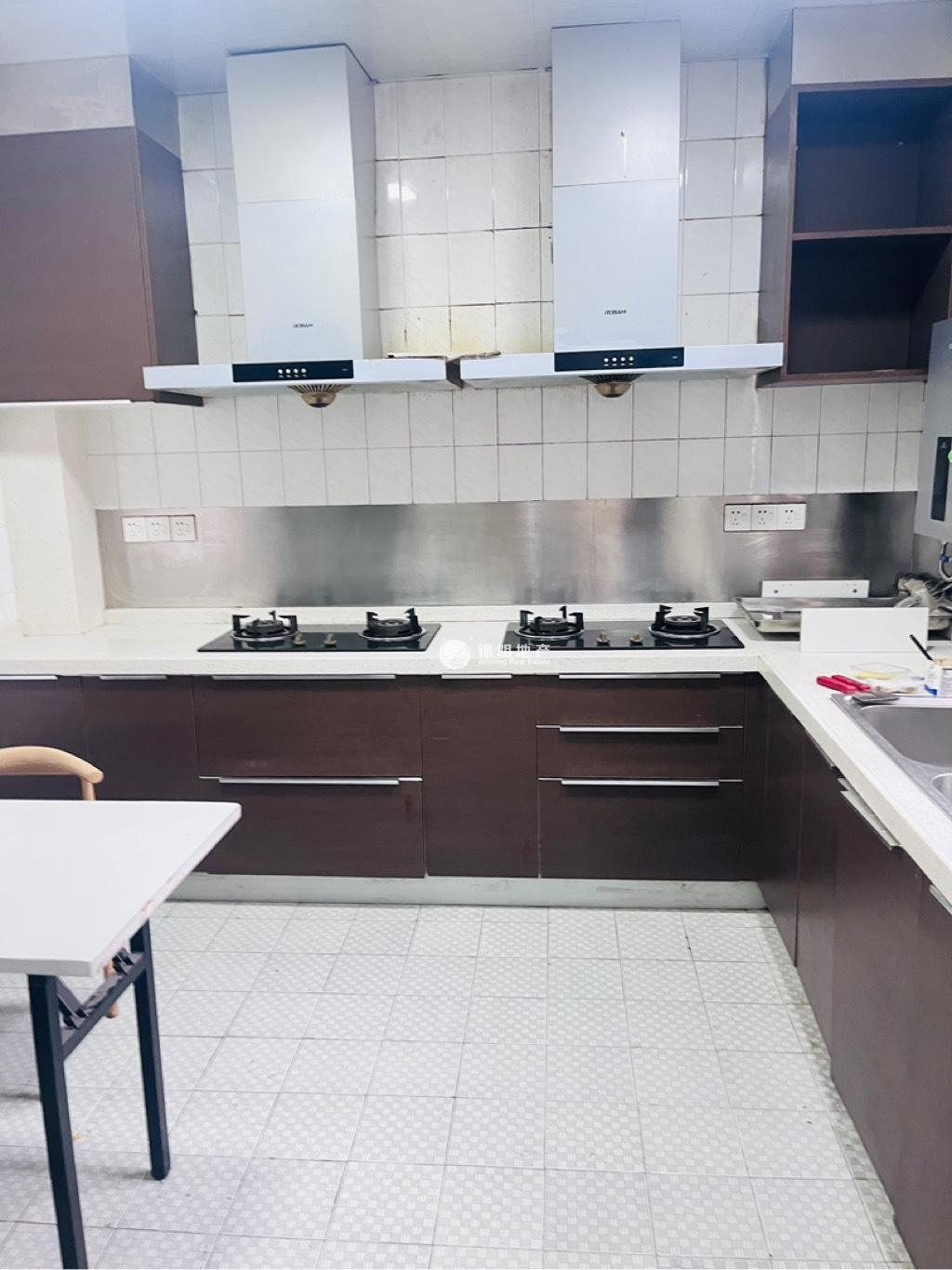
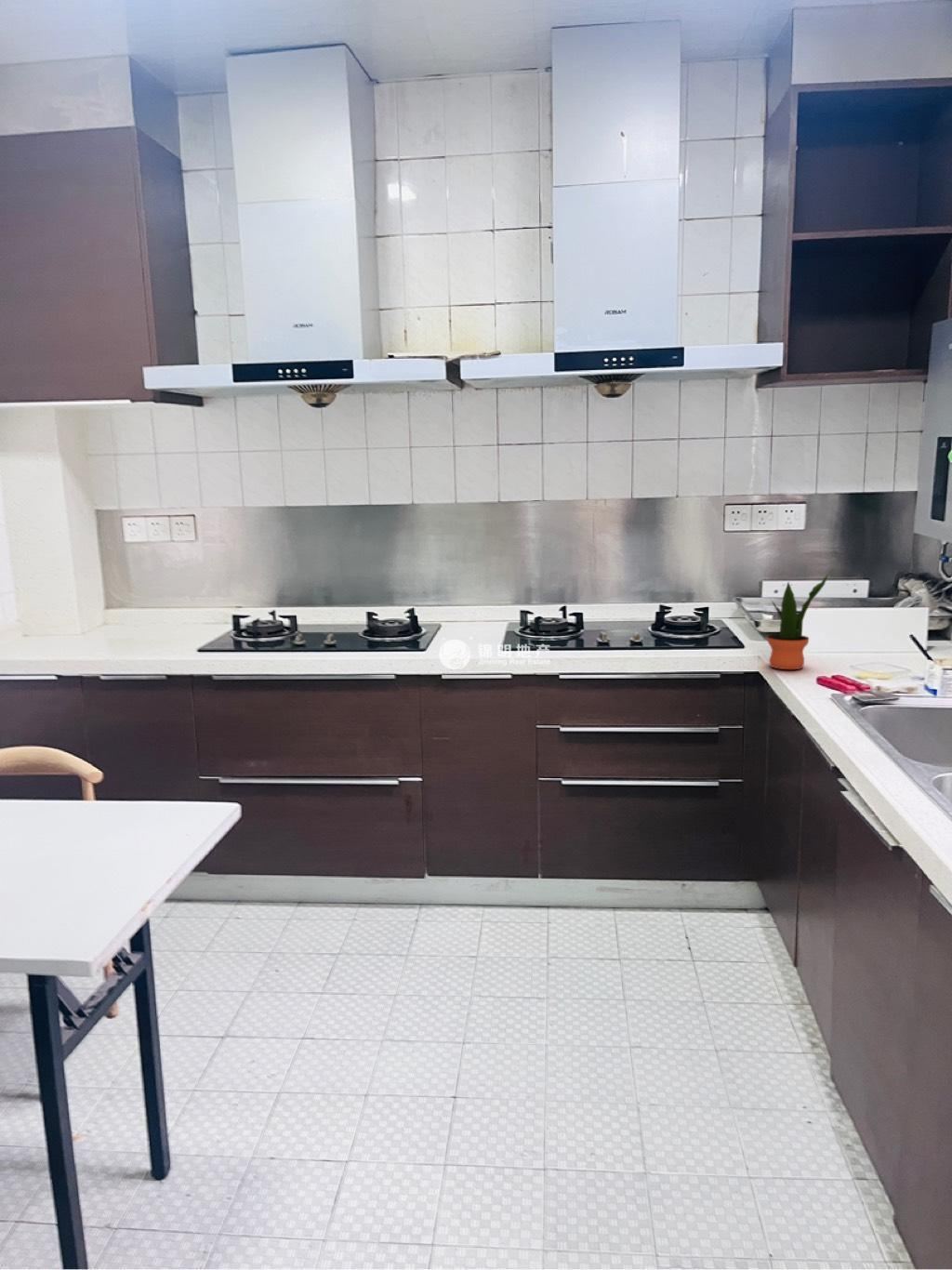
+ potted plant (797, 619)
